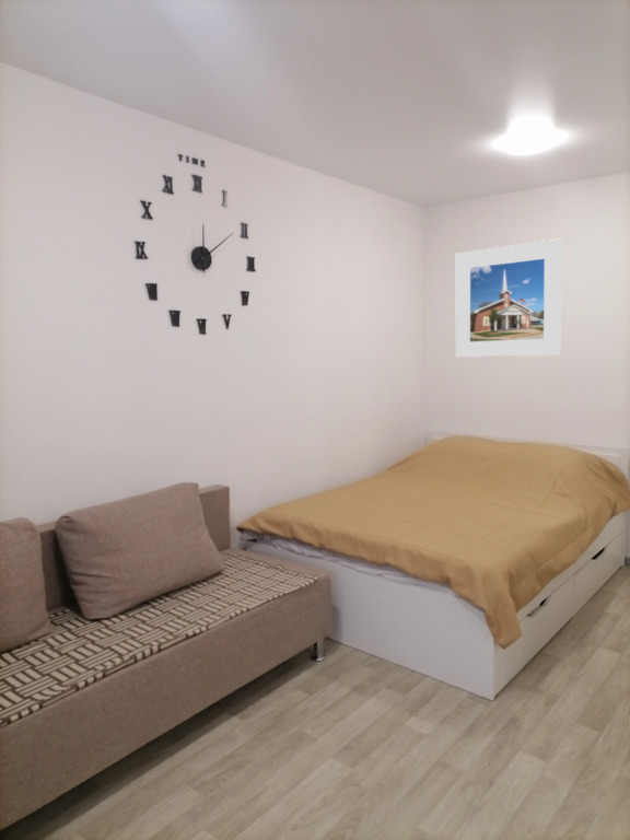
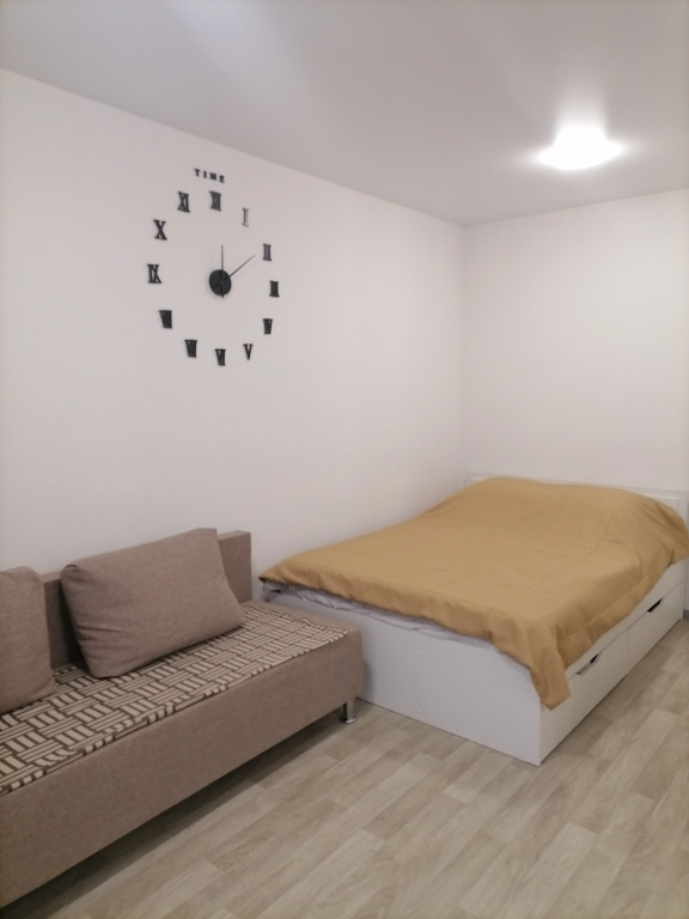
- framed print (505, 302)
